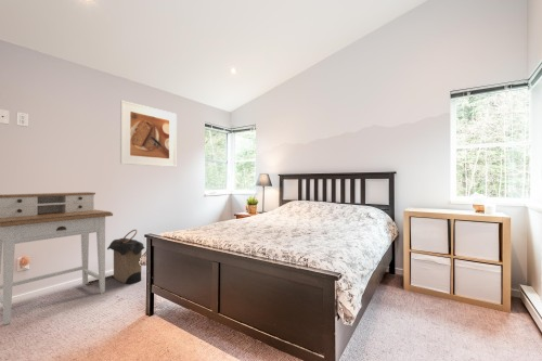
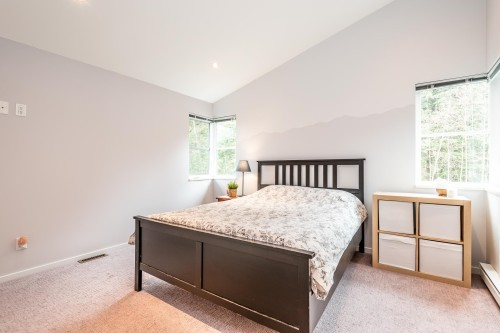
- desk (53, 237)
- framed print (151, 137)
- laundry hamper (126, 254)
